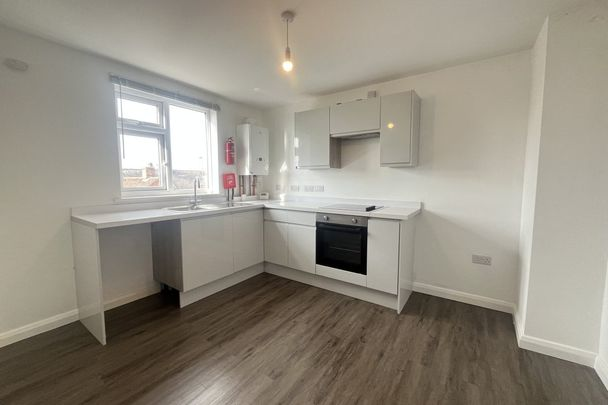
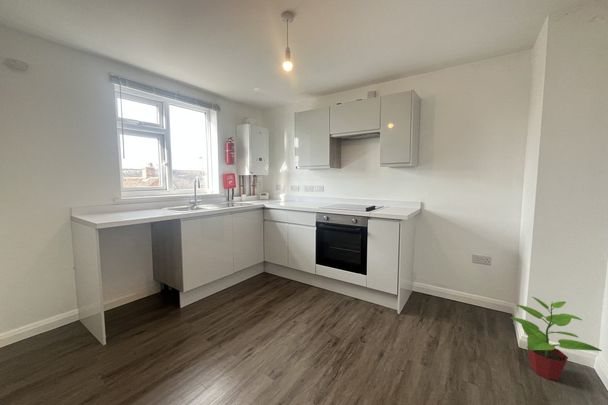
+ potted plant (549, 333)
